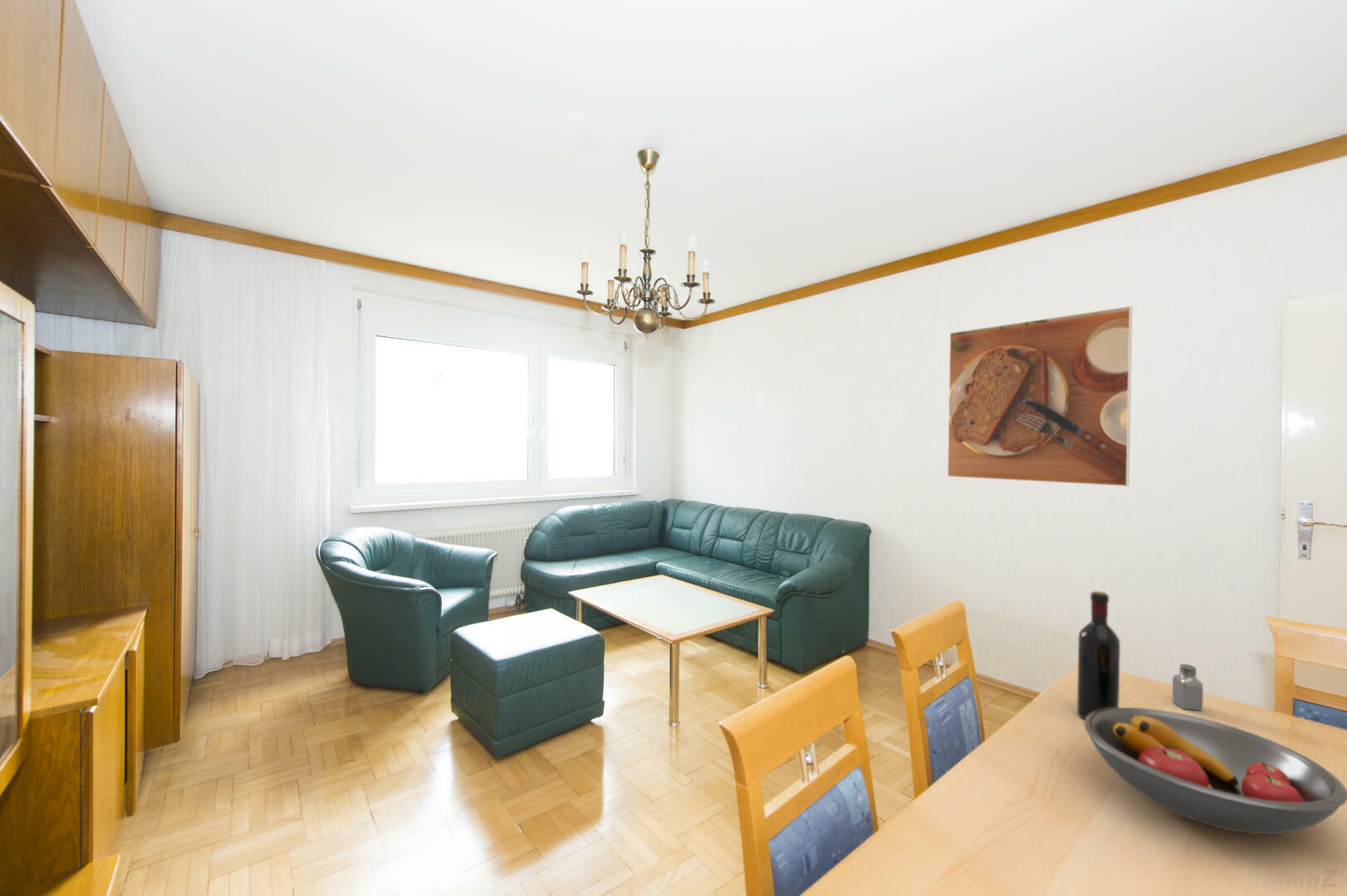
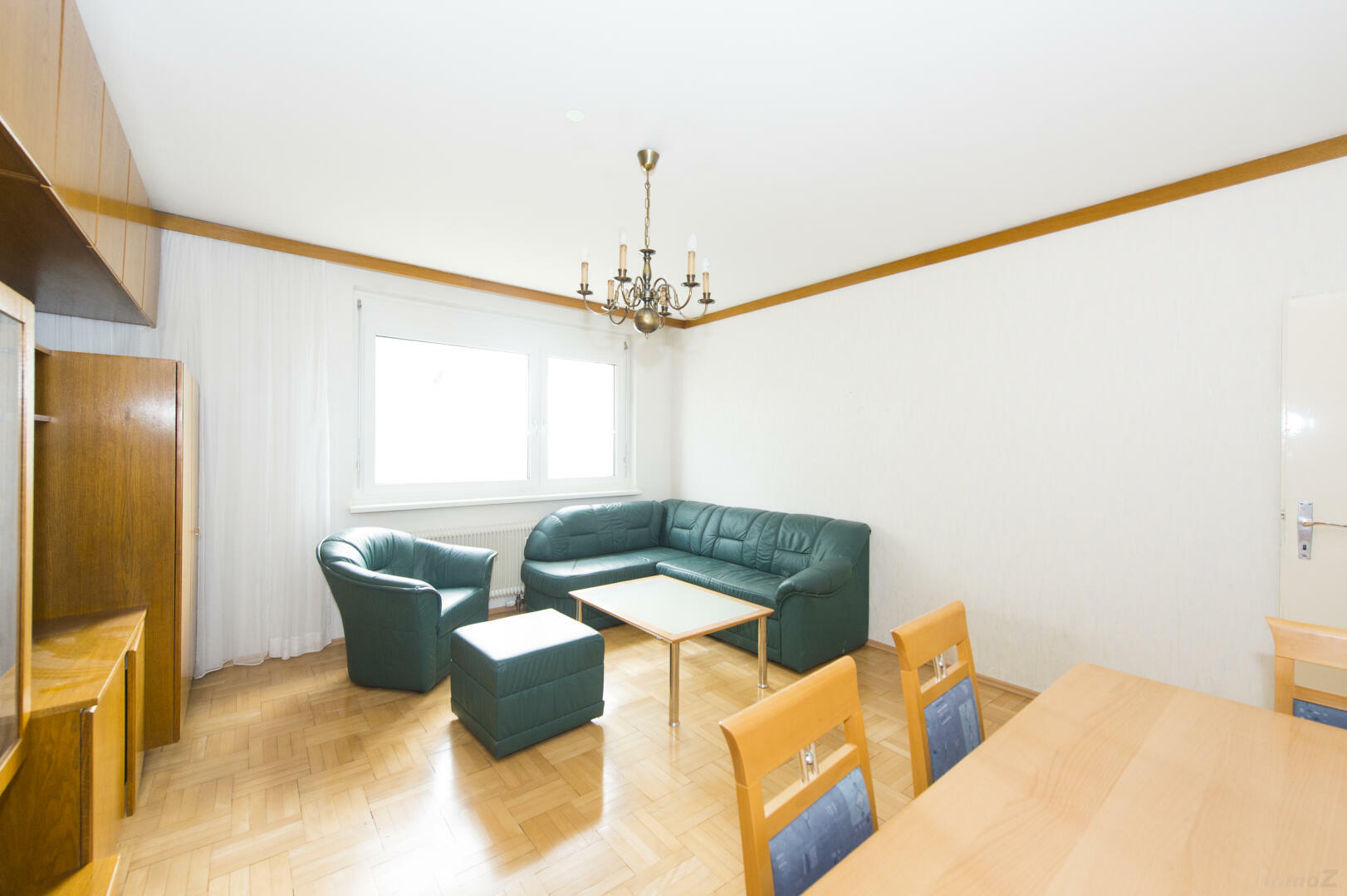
- fruit bowl (1201, 768)
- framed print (1029, 401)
- wine bottle (1098, 655)
- saltshaker (1187, 686)
